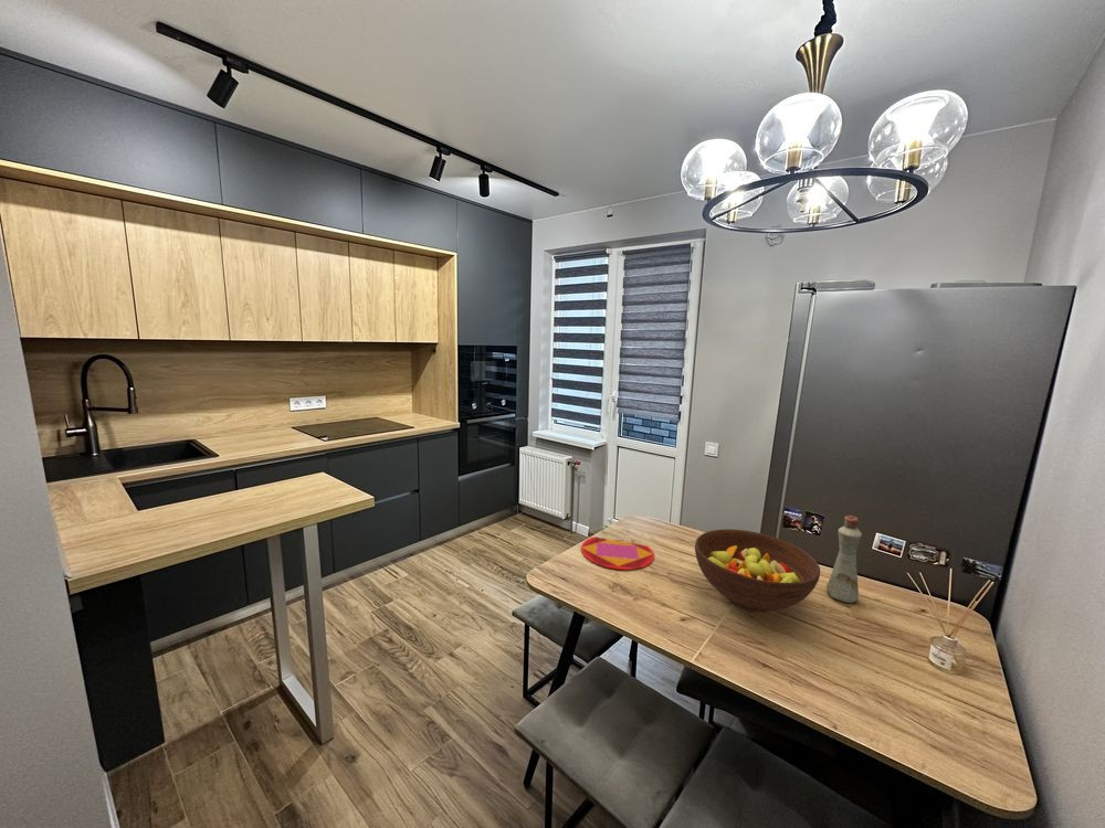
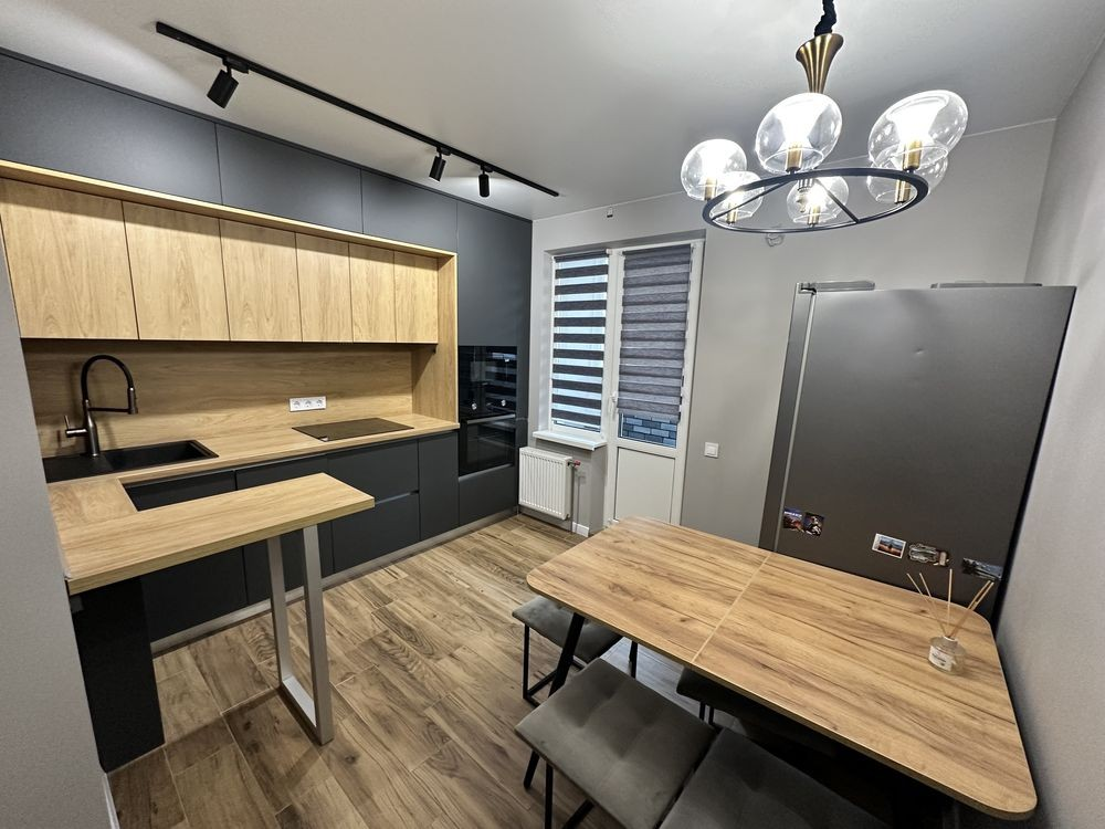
- plate (617, 550)
- bottle (848, 555)
- fruit bowl (751, 576)
